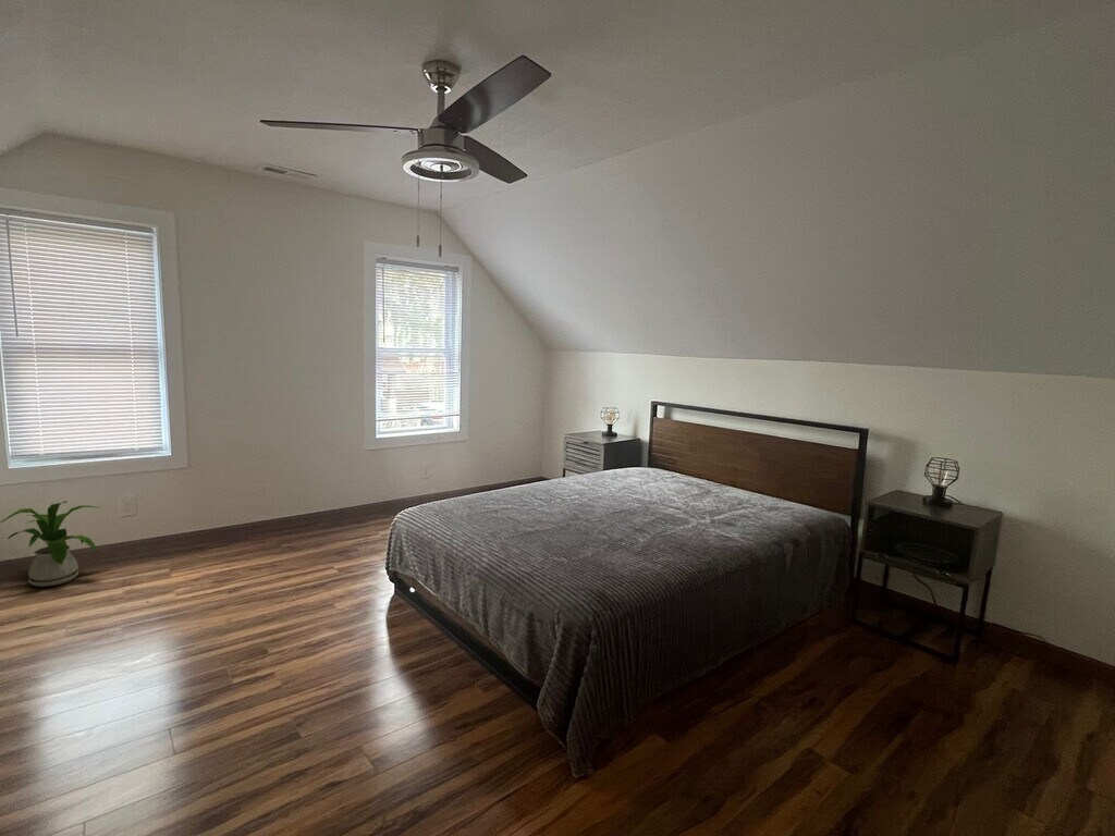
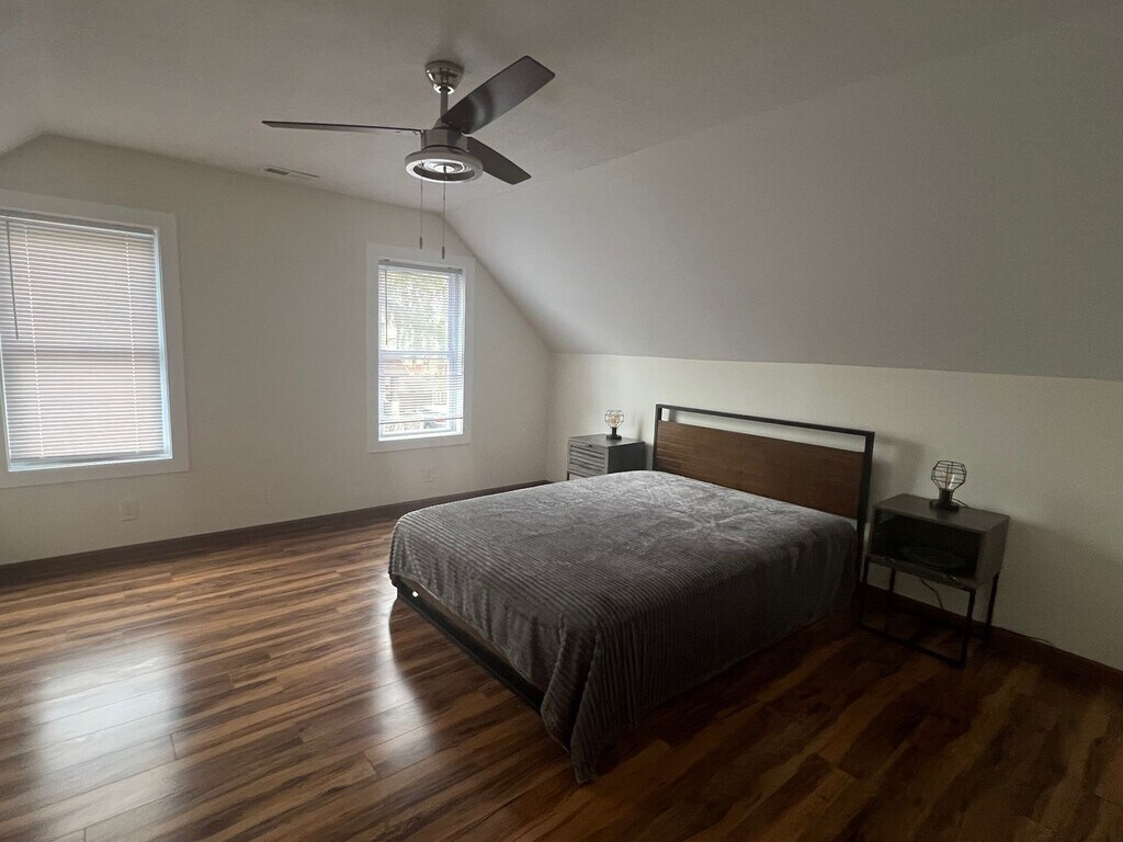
- house plant (54, 536)
